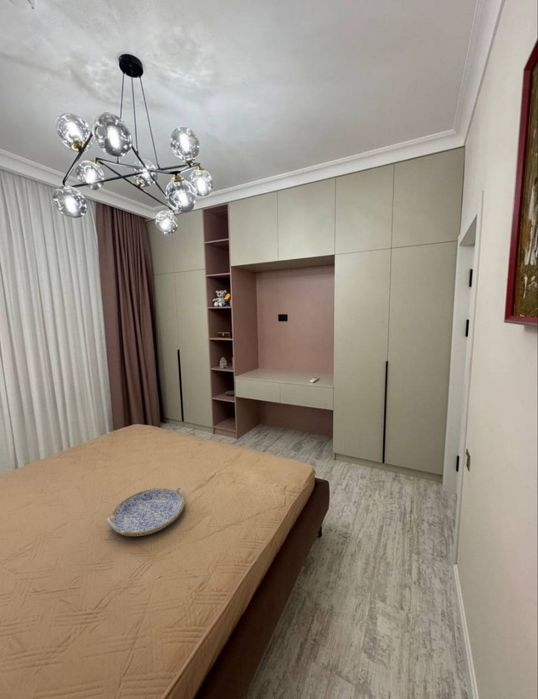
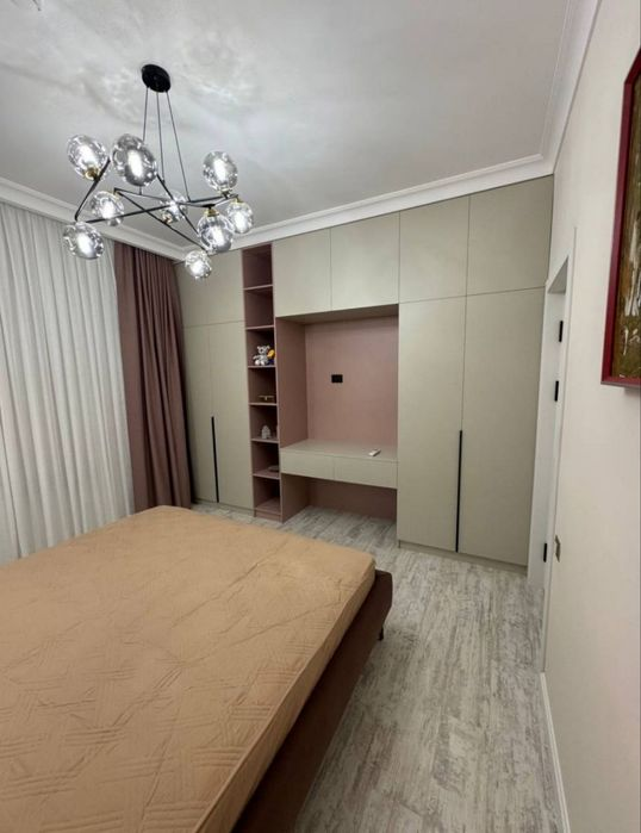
- serving tray (149, 509)
